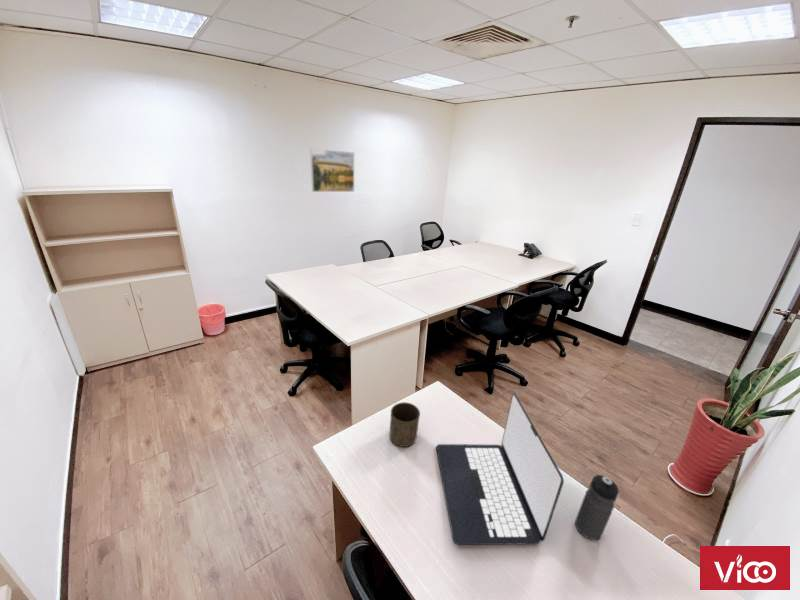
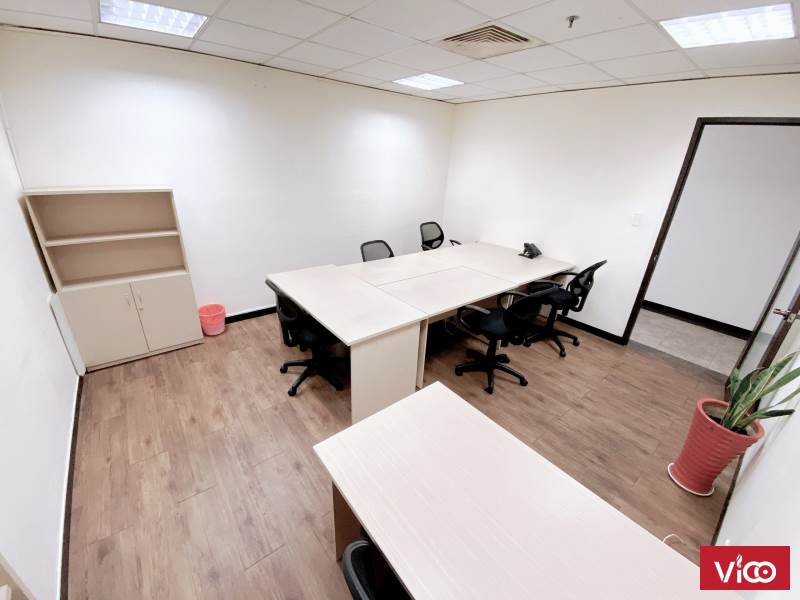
- laptop (487, 459)
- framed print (333, 171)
- cup (404, 424)
- water bottle (597, 505)
